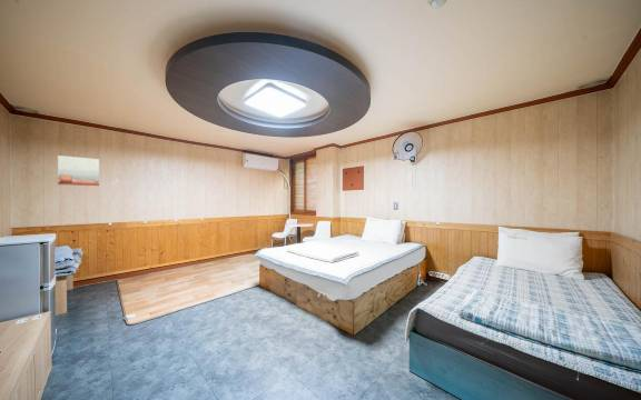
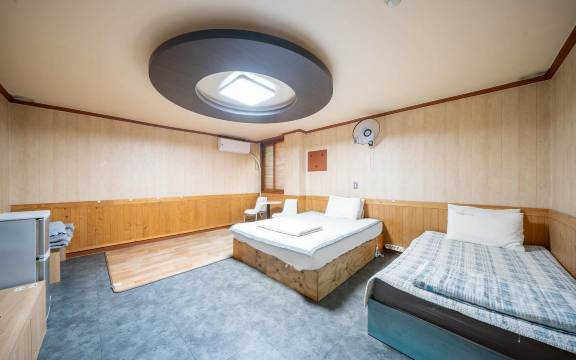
- wall art (79, 171)
